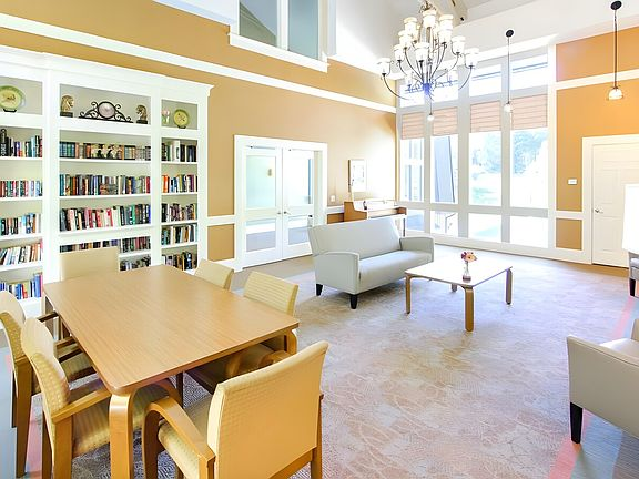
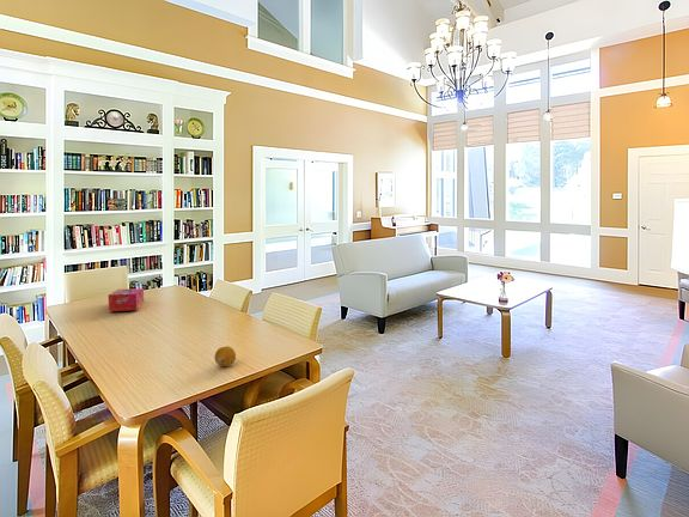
+ tissue box (127, 299)
+ fruit (225, 355)
